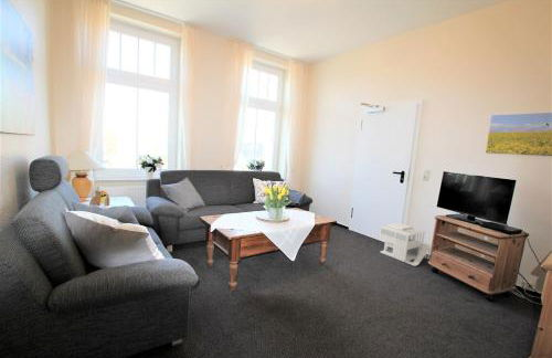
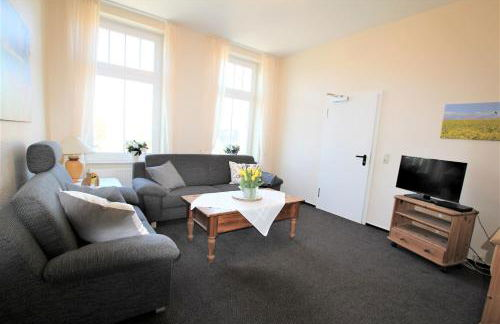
- architectural model (405, 242)
